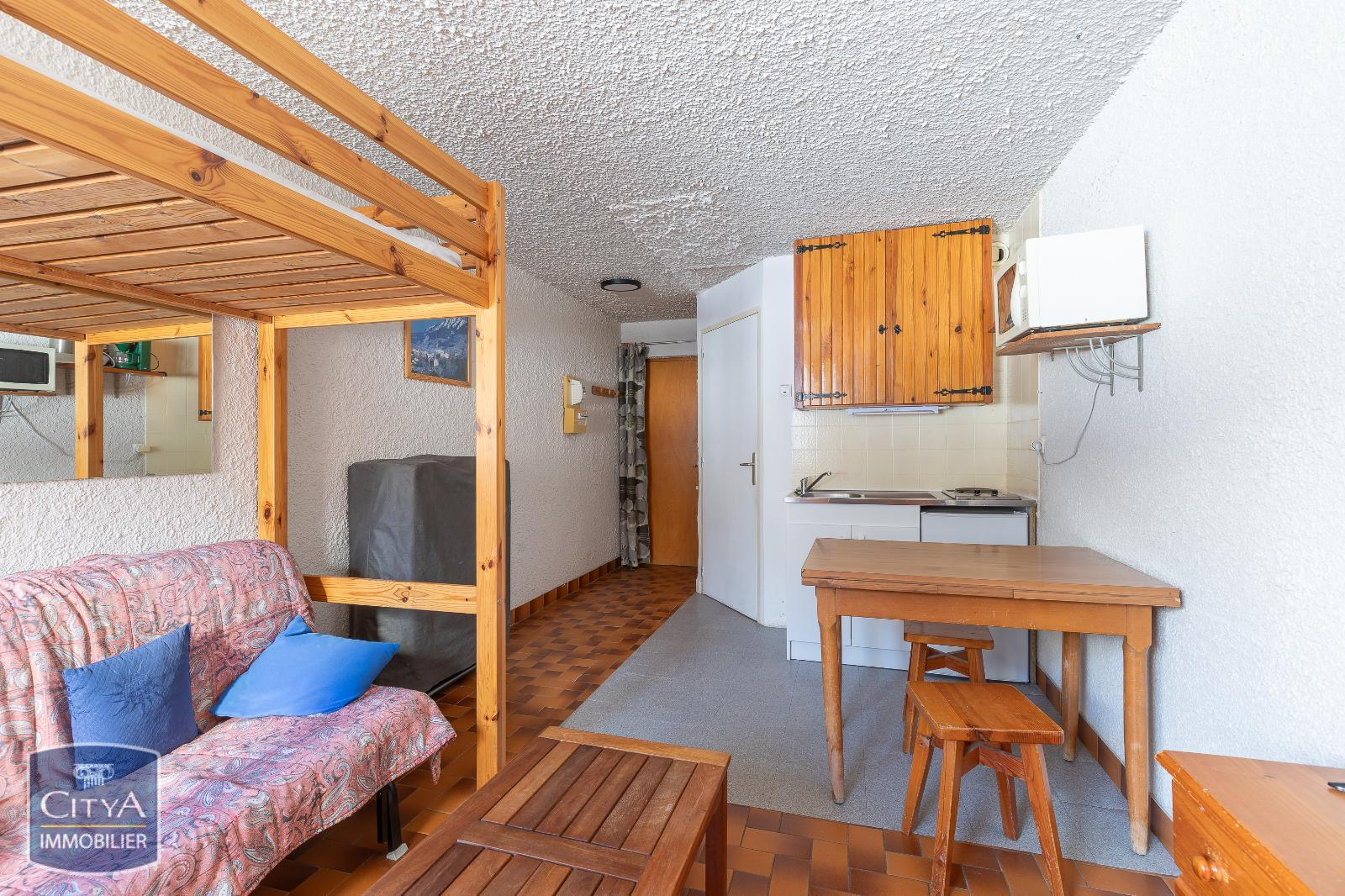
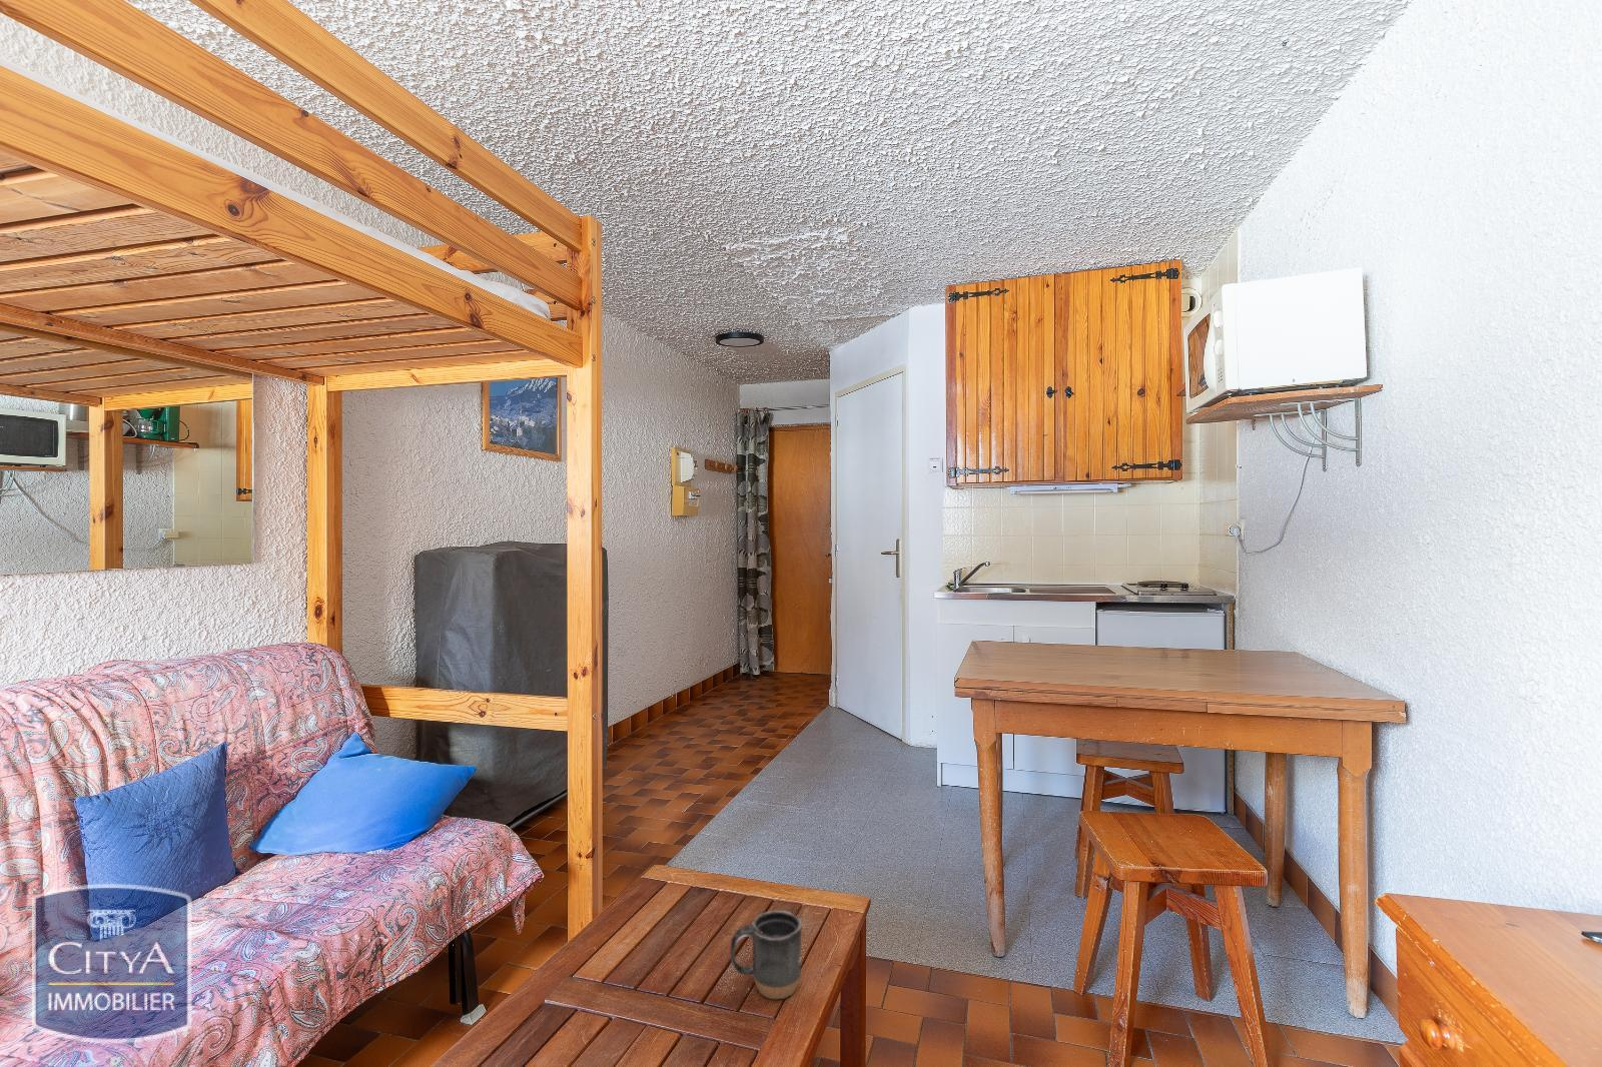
+ mug (767, 950)
